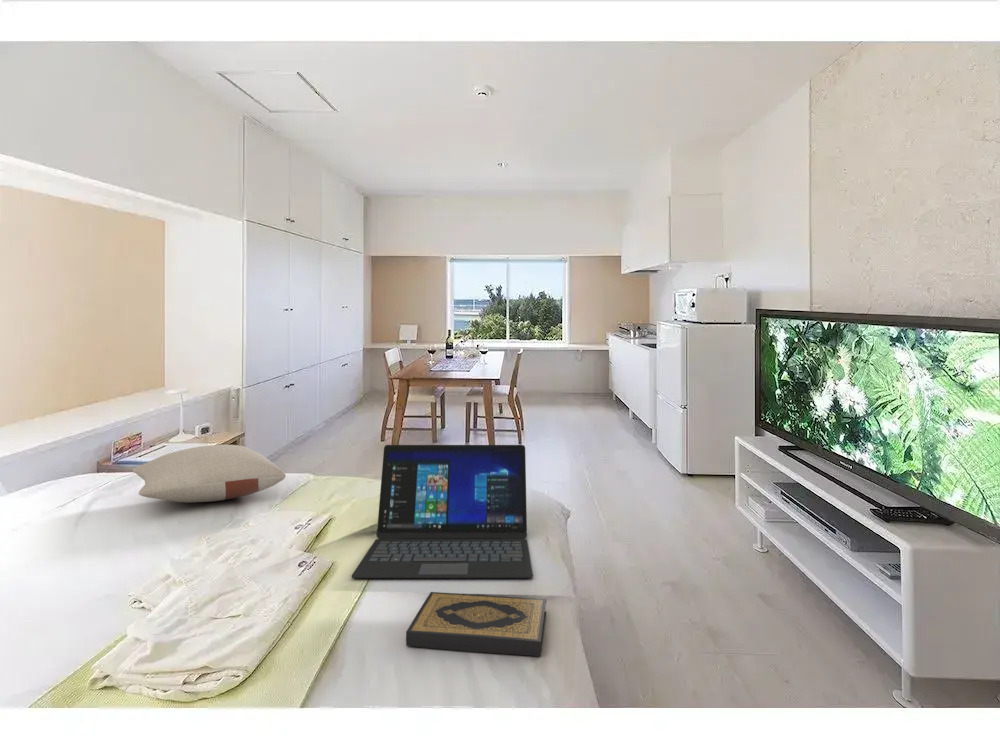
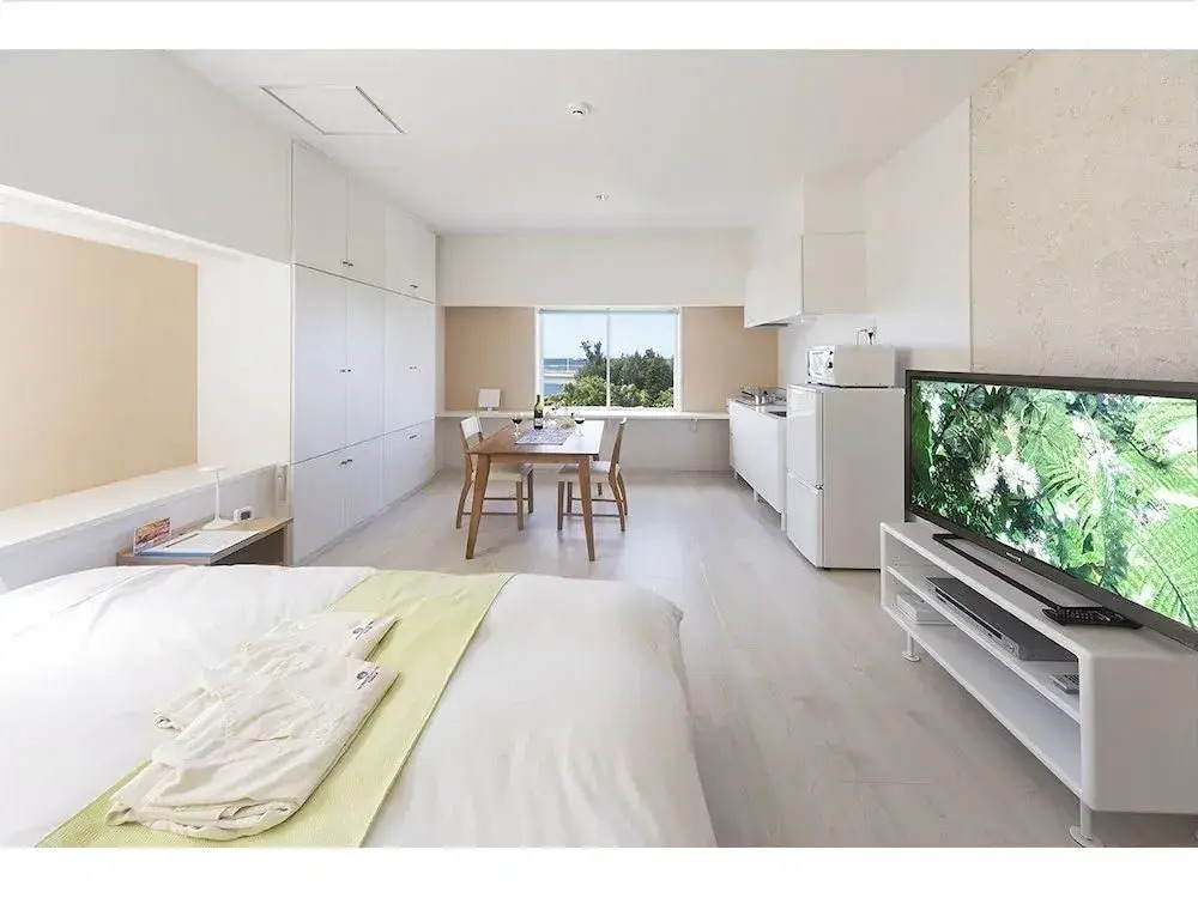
- pillow (207, 472)
- laptop (449, 502)
- hardback book (480, 621)
